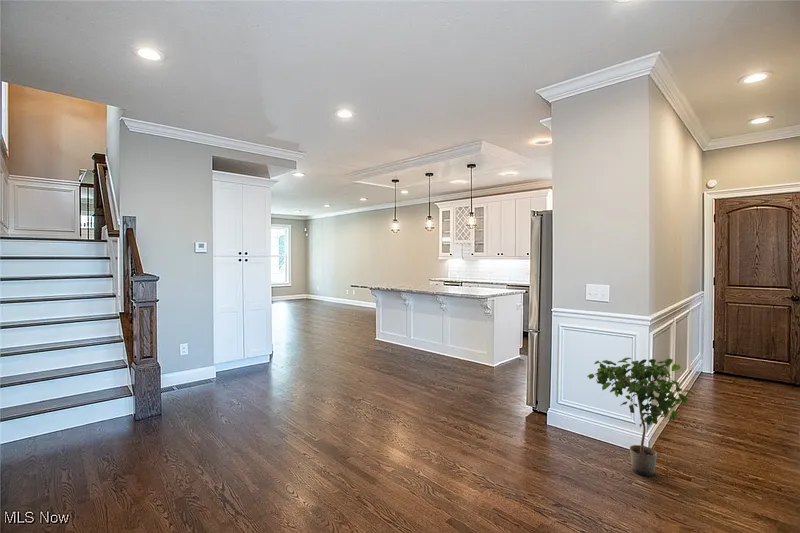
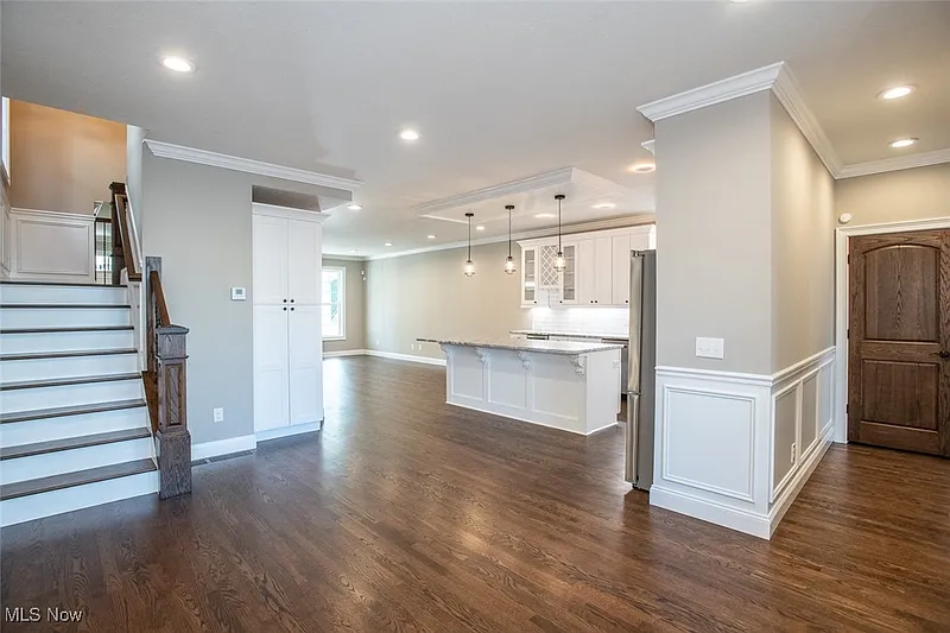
- potted plant (640, 413)
